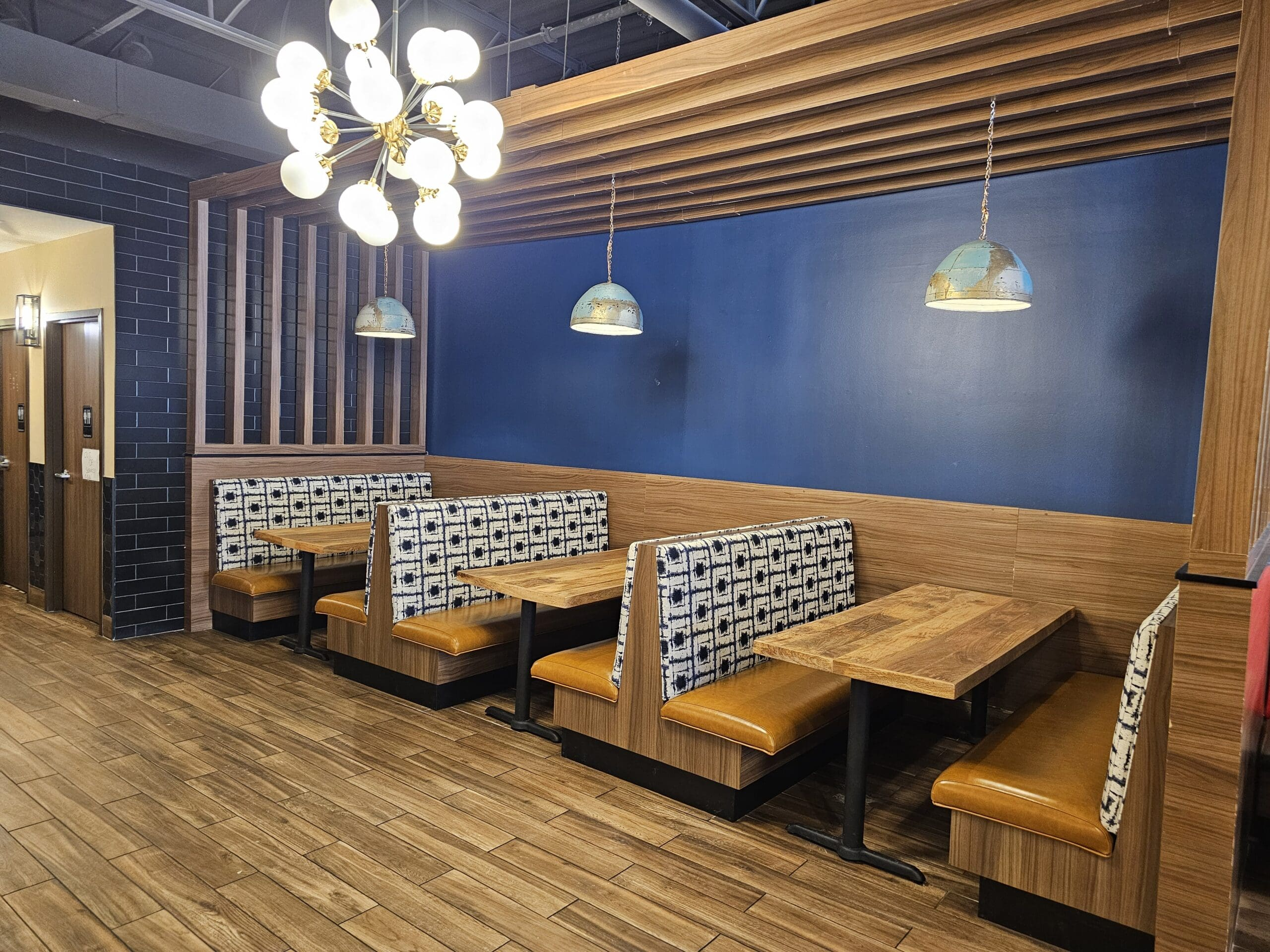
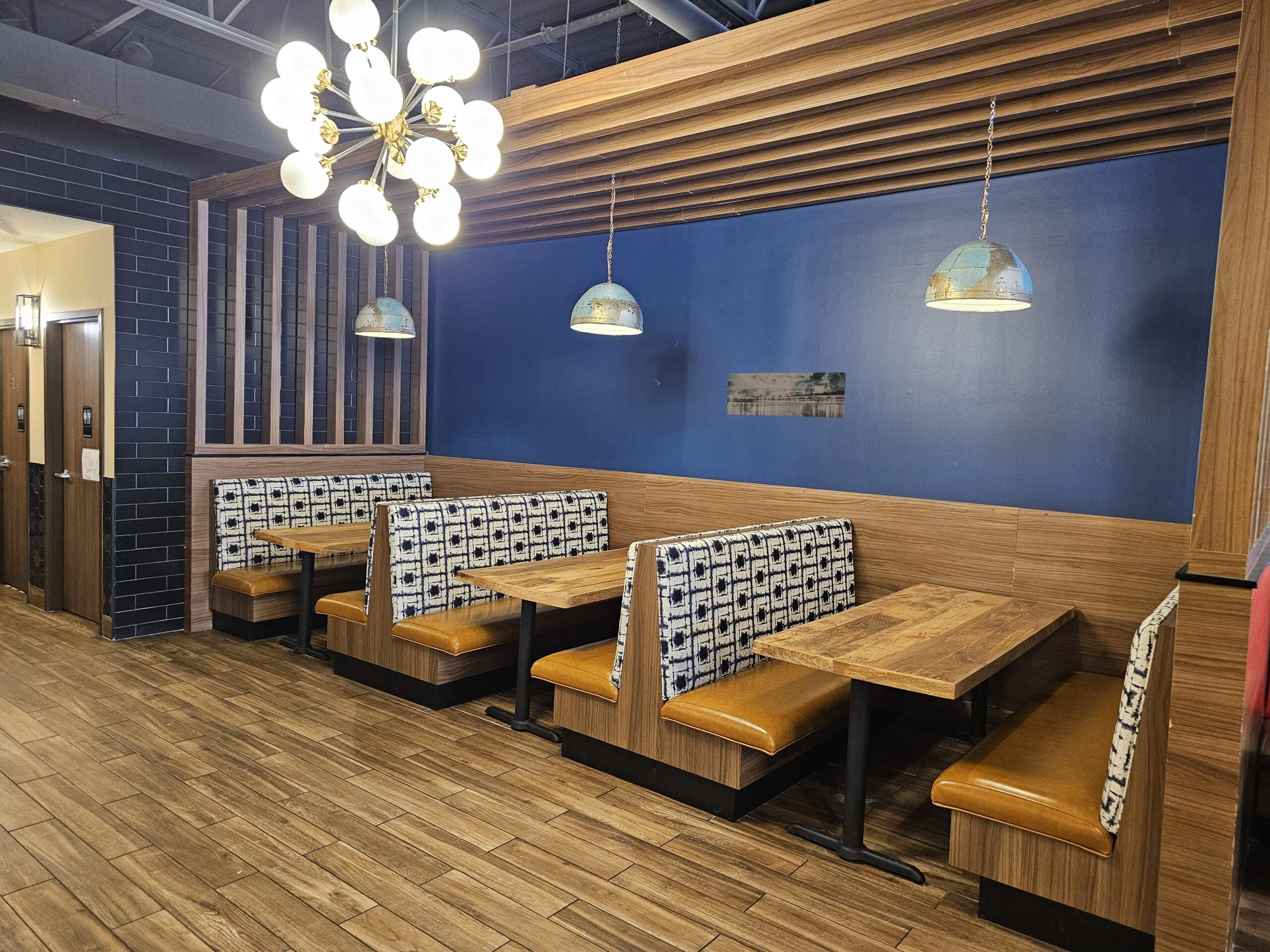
+ wall art (783, 394)
